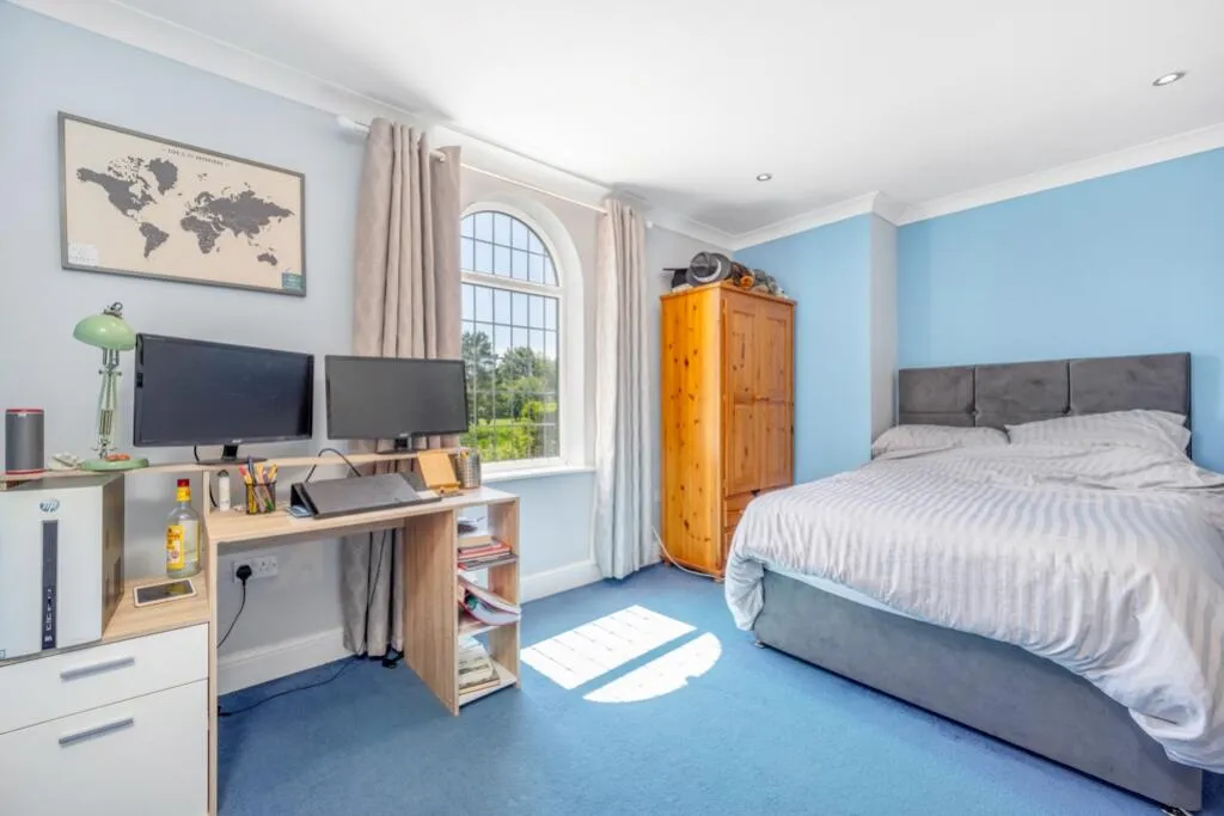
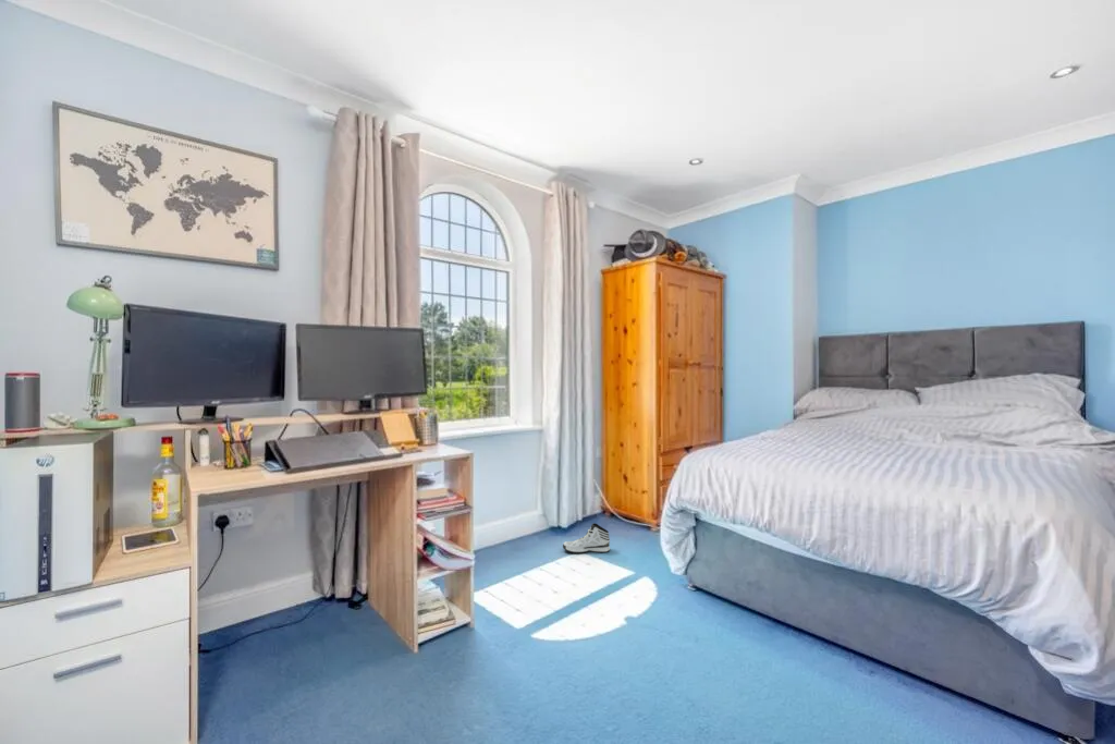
+ sneaker (586, 536)
